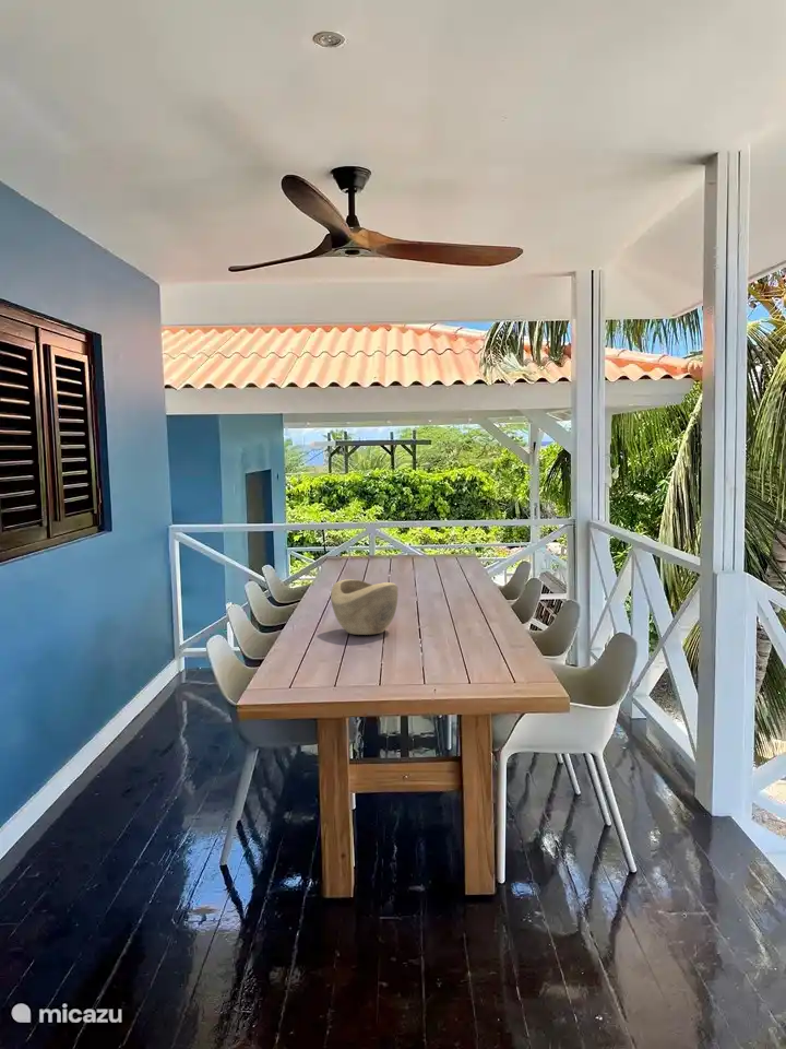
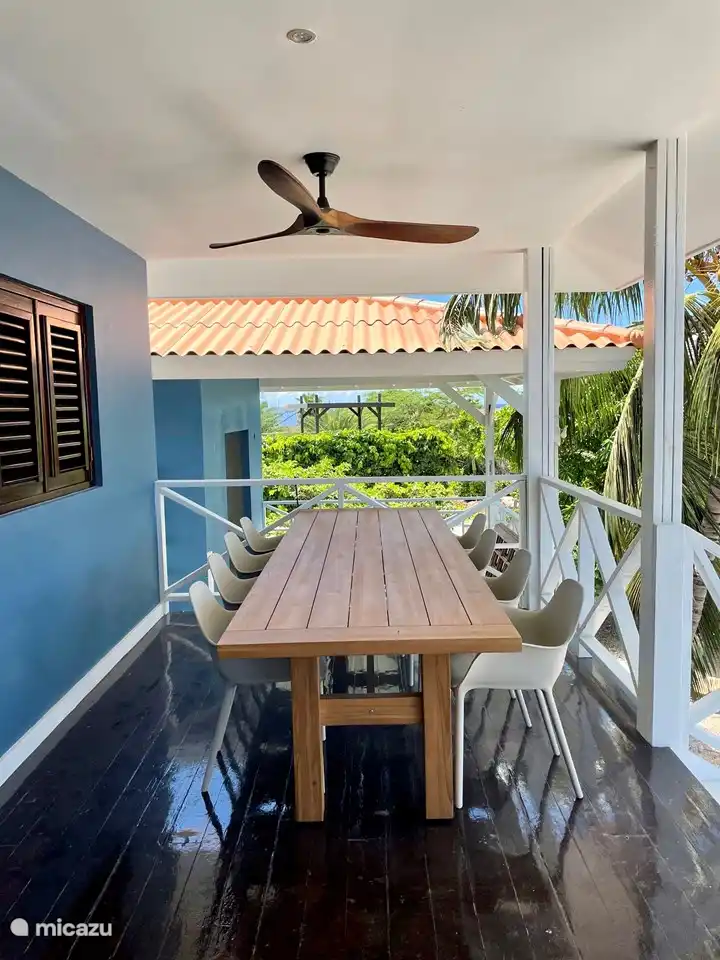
- decorative bowl (364, 606)
